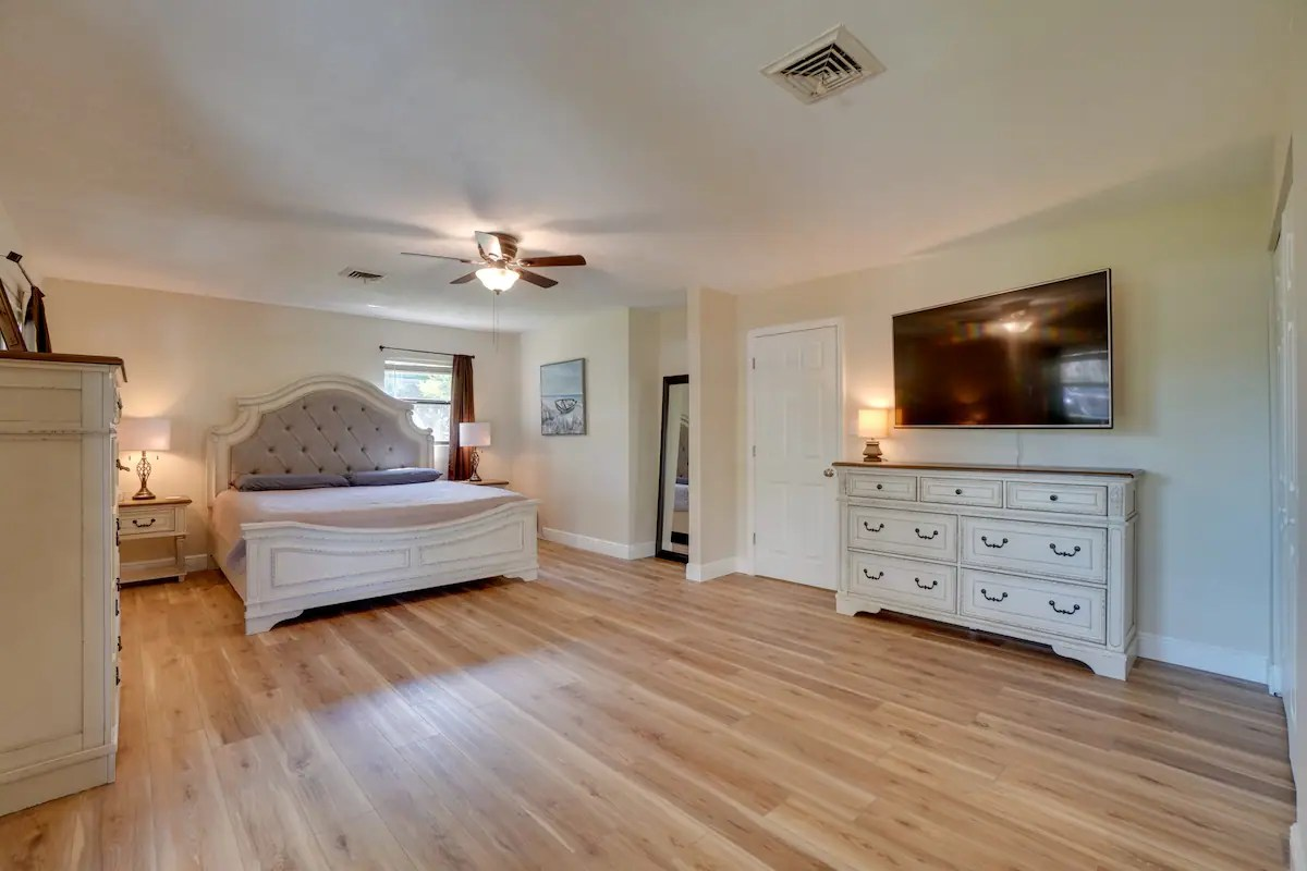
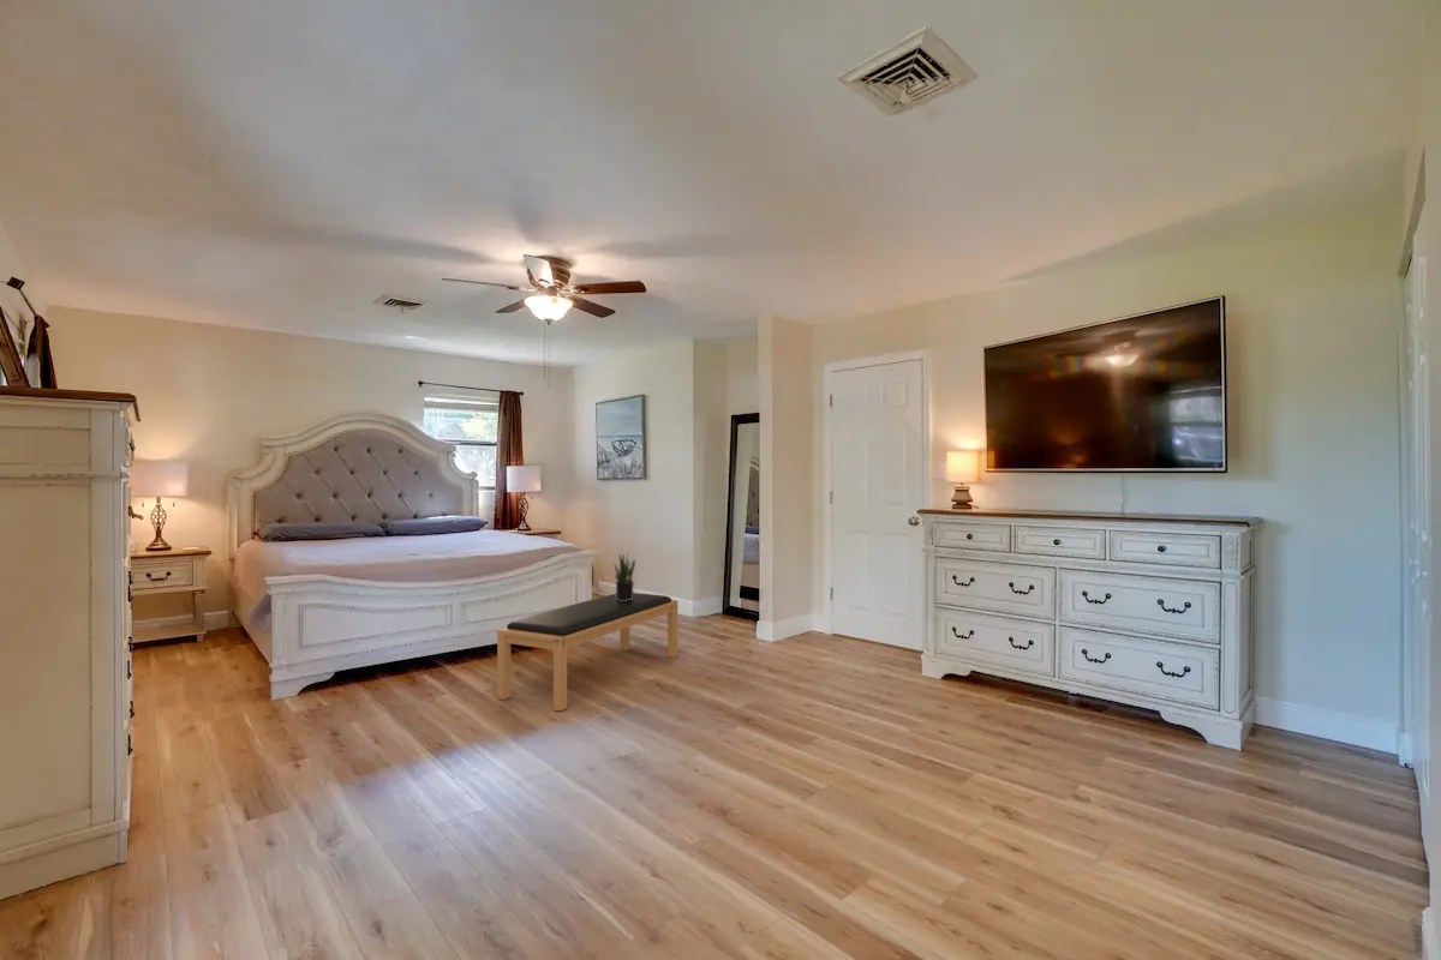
+ bench (597, 637)
+ potted plant (624, 576)
